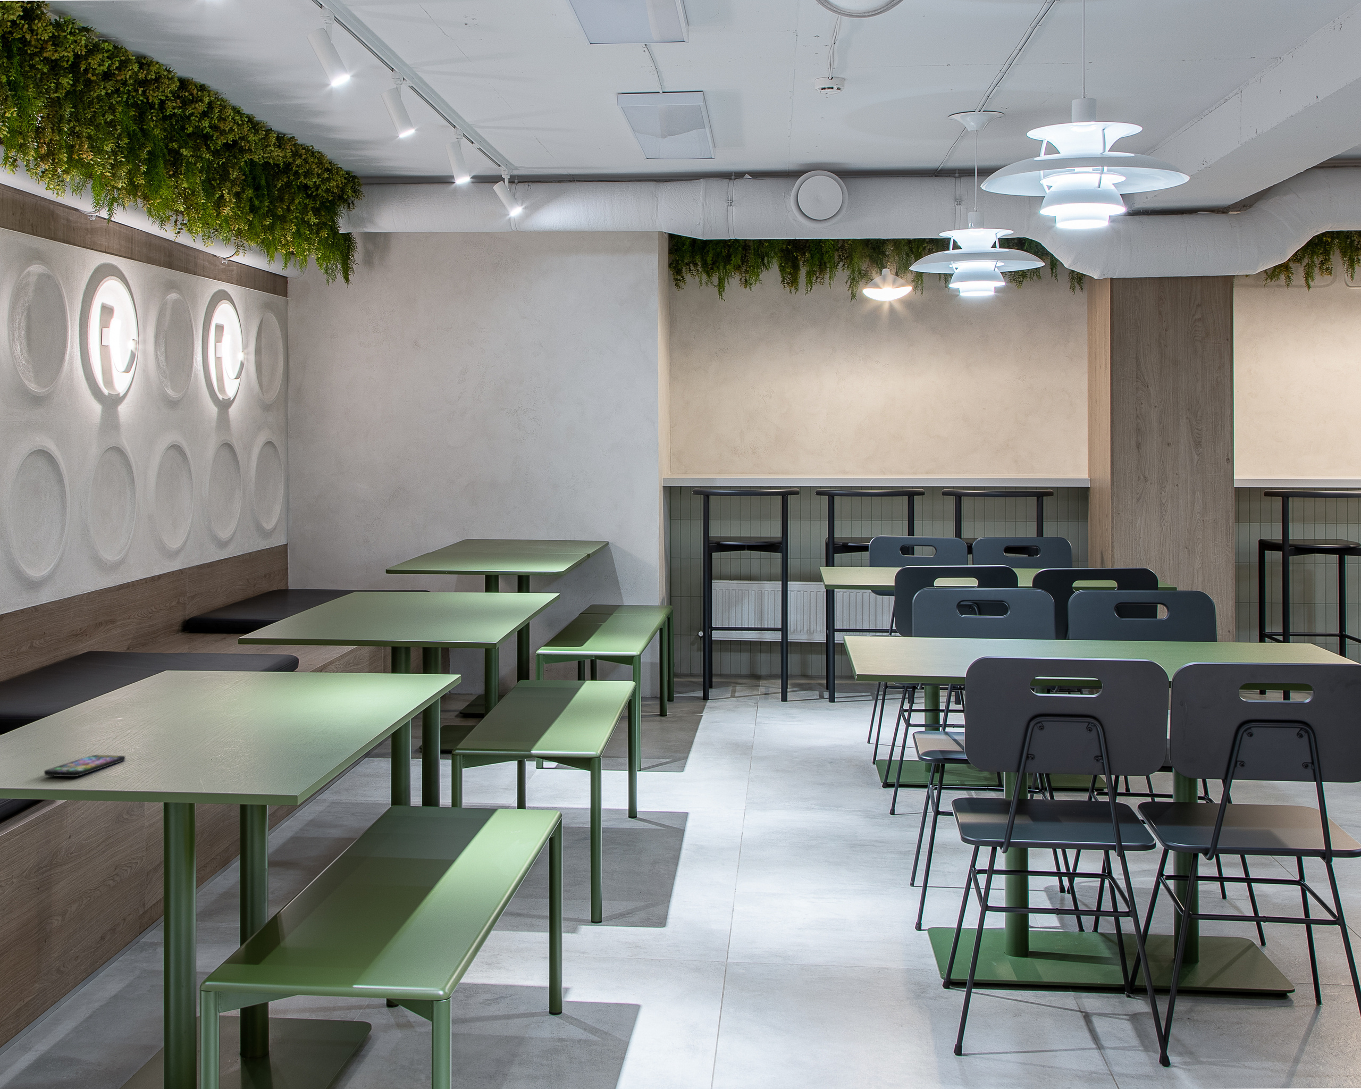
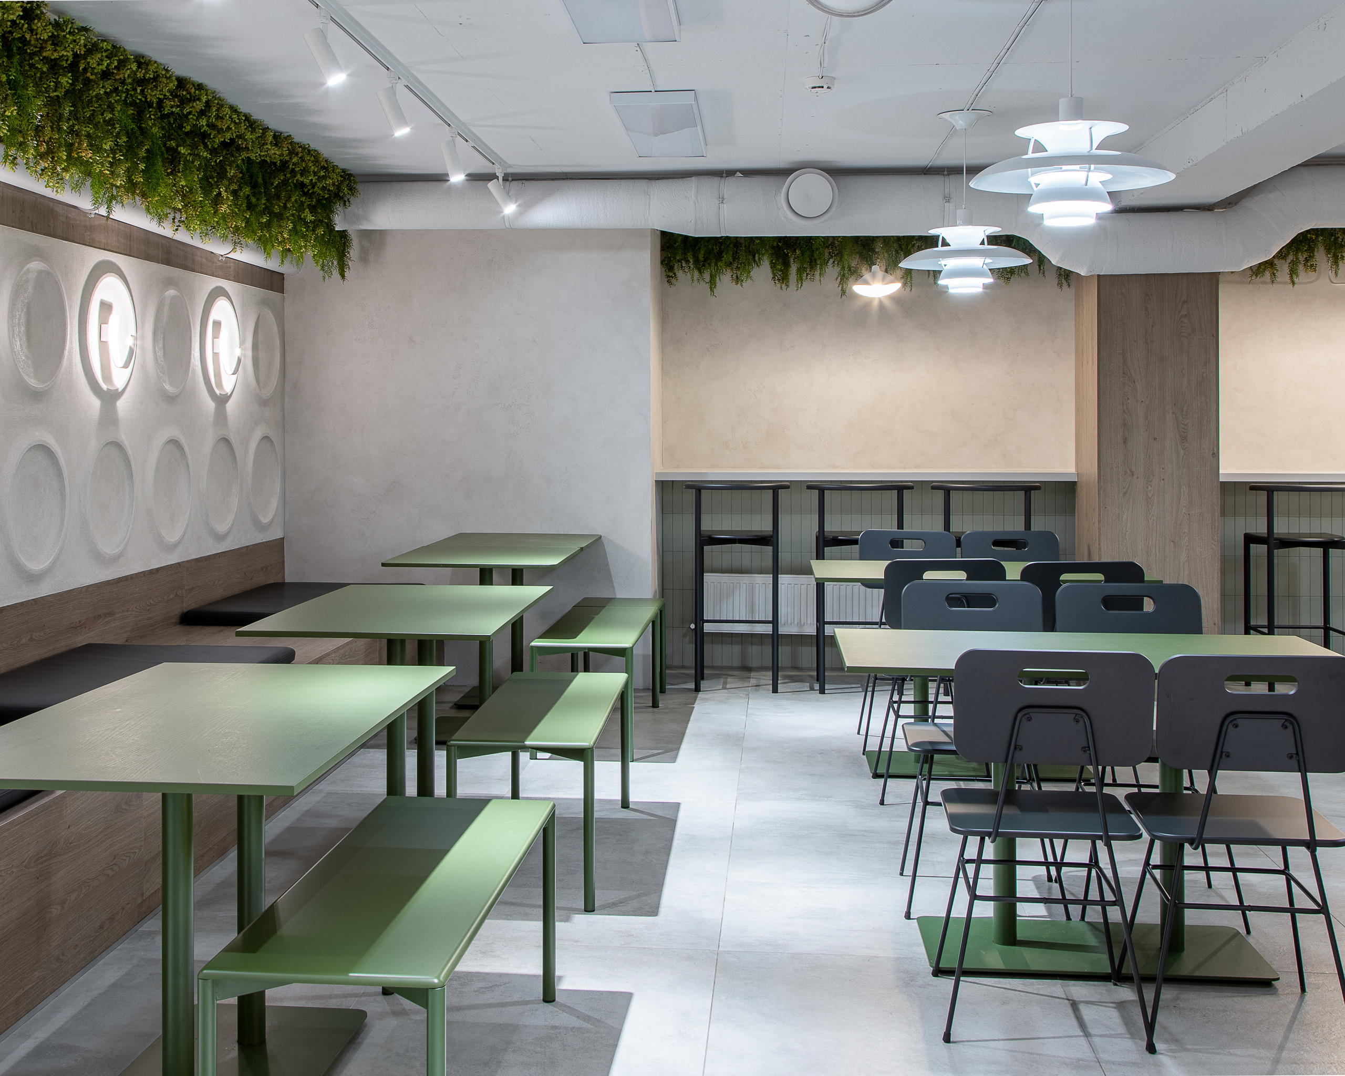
- smartphone (86, 766)
